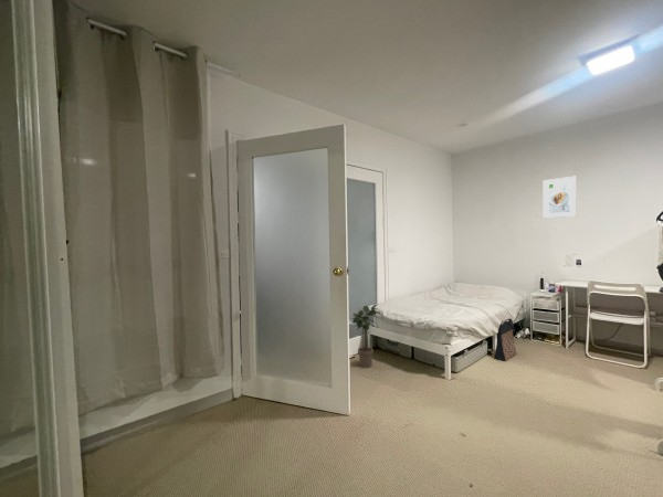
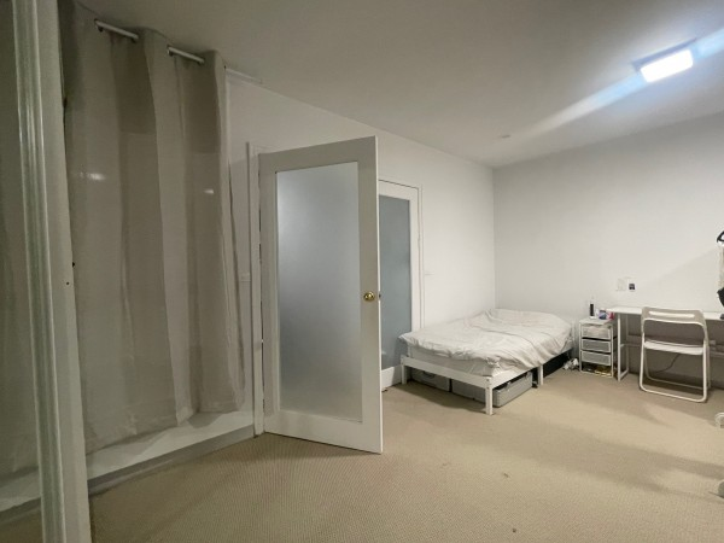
- potted plant (362, 335)
- bag (505, 337)
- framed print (559, 198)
